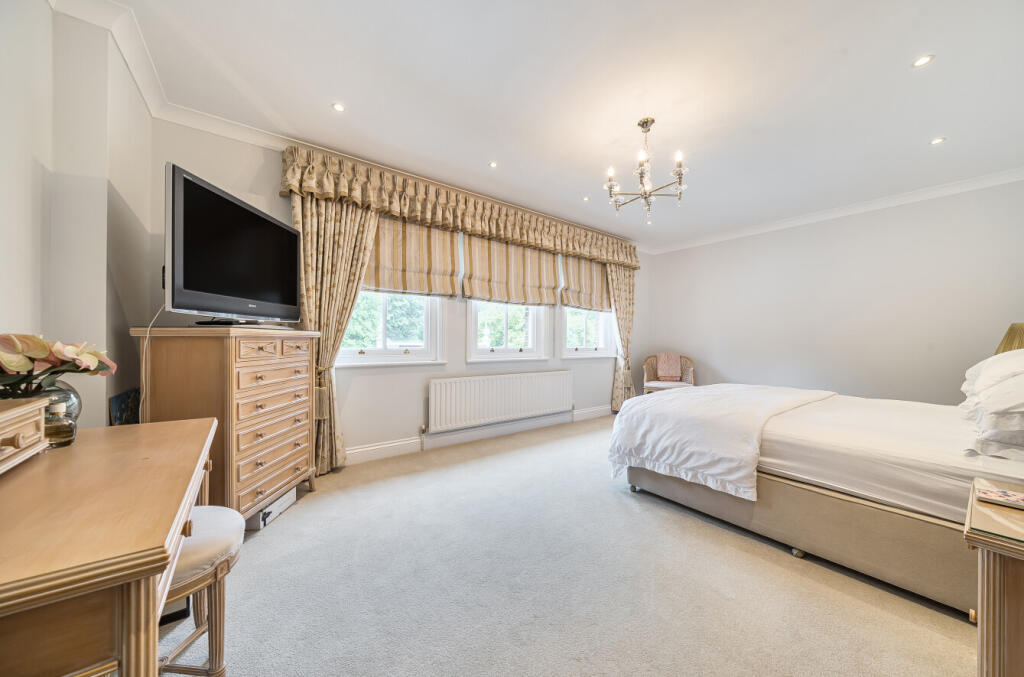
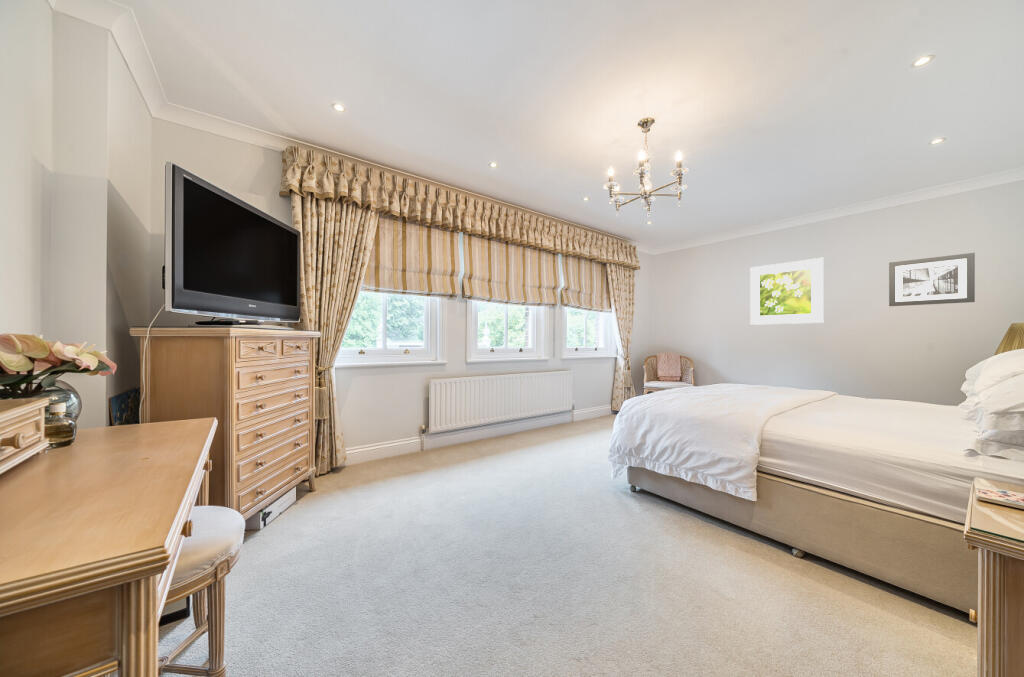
+ wall art (929, 281)
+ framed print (784, 293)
